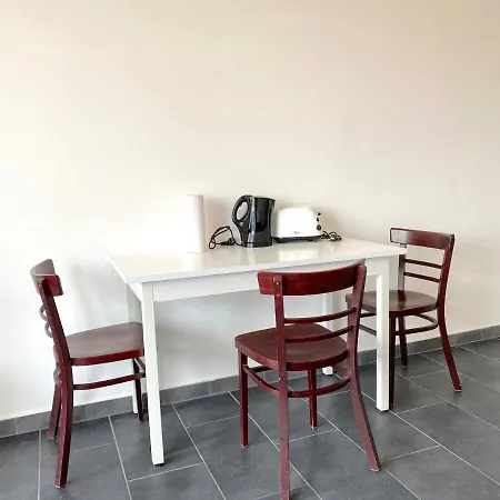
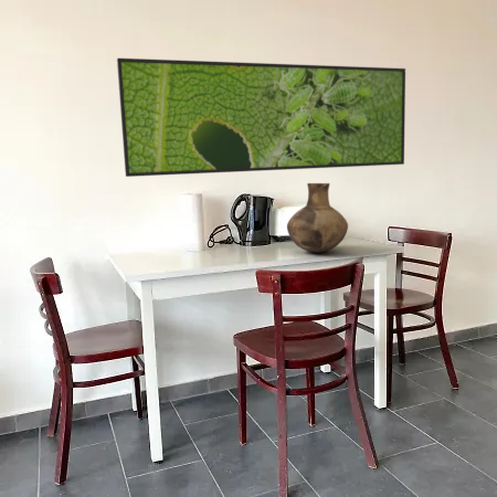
+ vase (317, 218)
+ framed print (277, 117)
